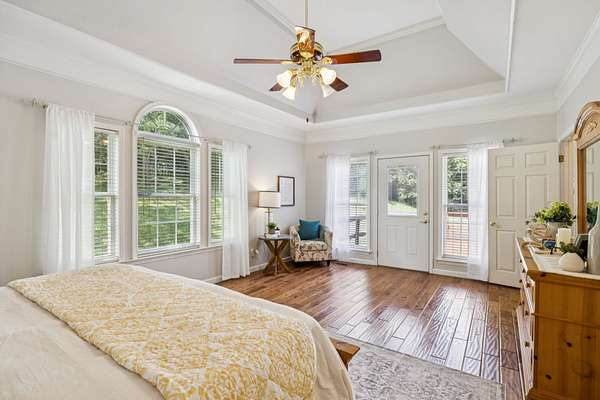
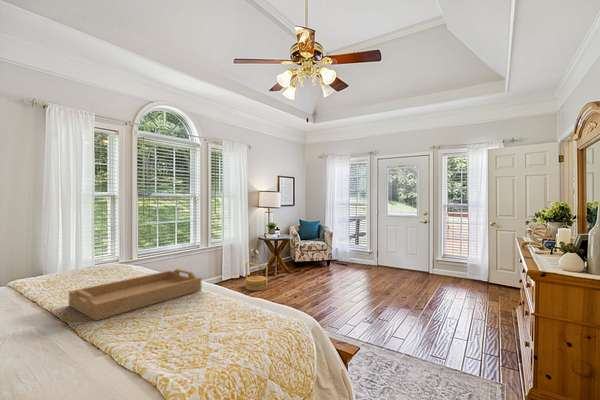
+ serving tray (140, 288)
+ basket (256, 275)
